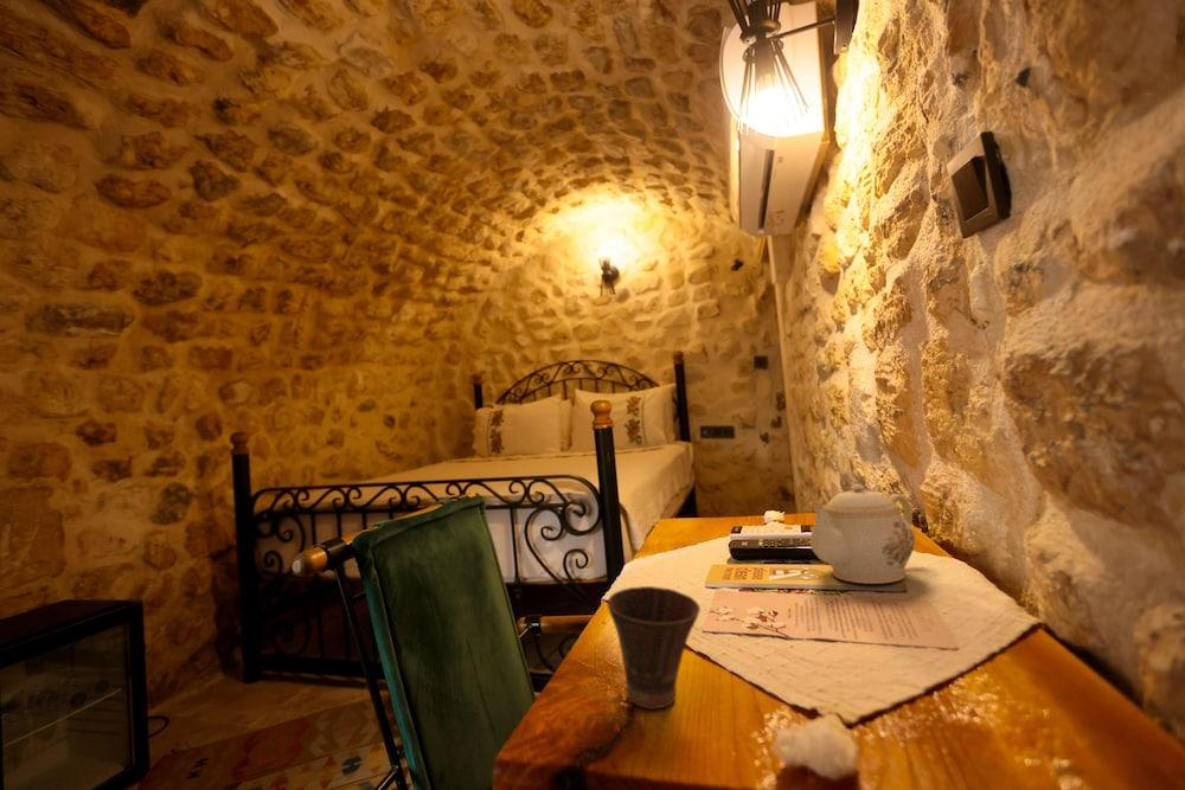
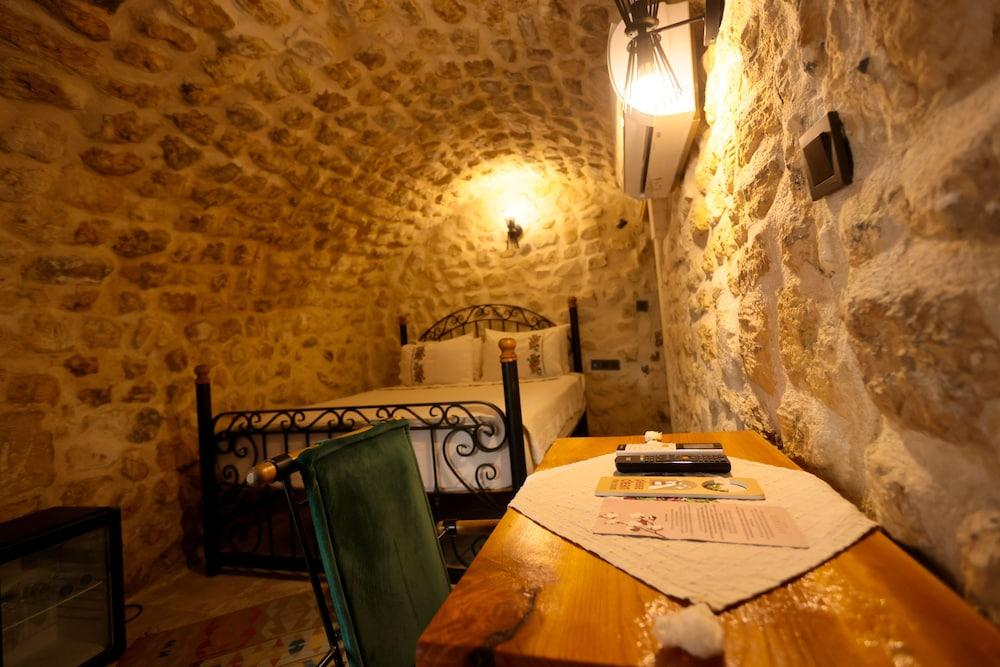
- teapot (865, 528)
- cup (656, 649)
